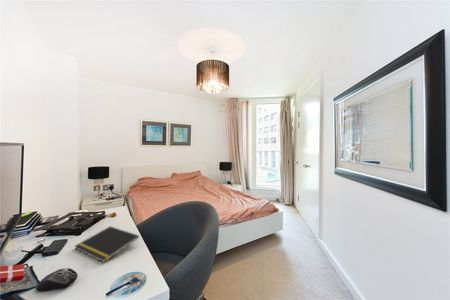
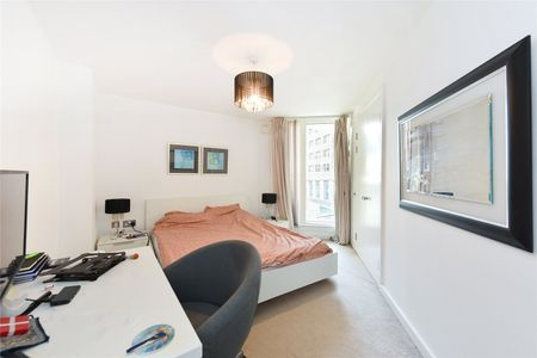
- computer mouse (57, 278)
- notepad (107, 241)
